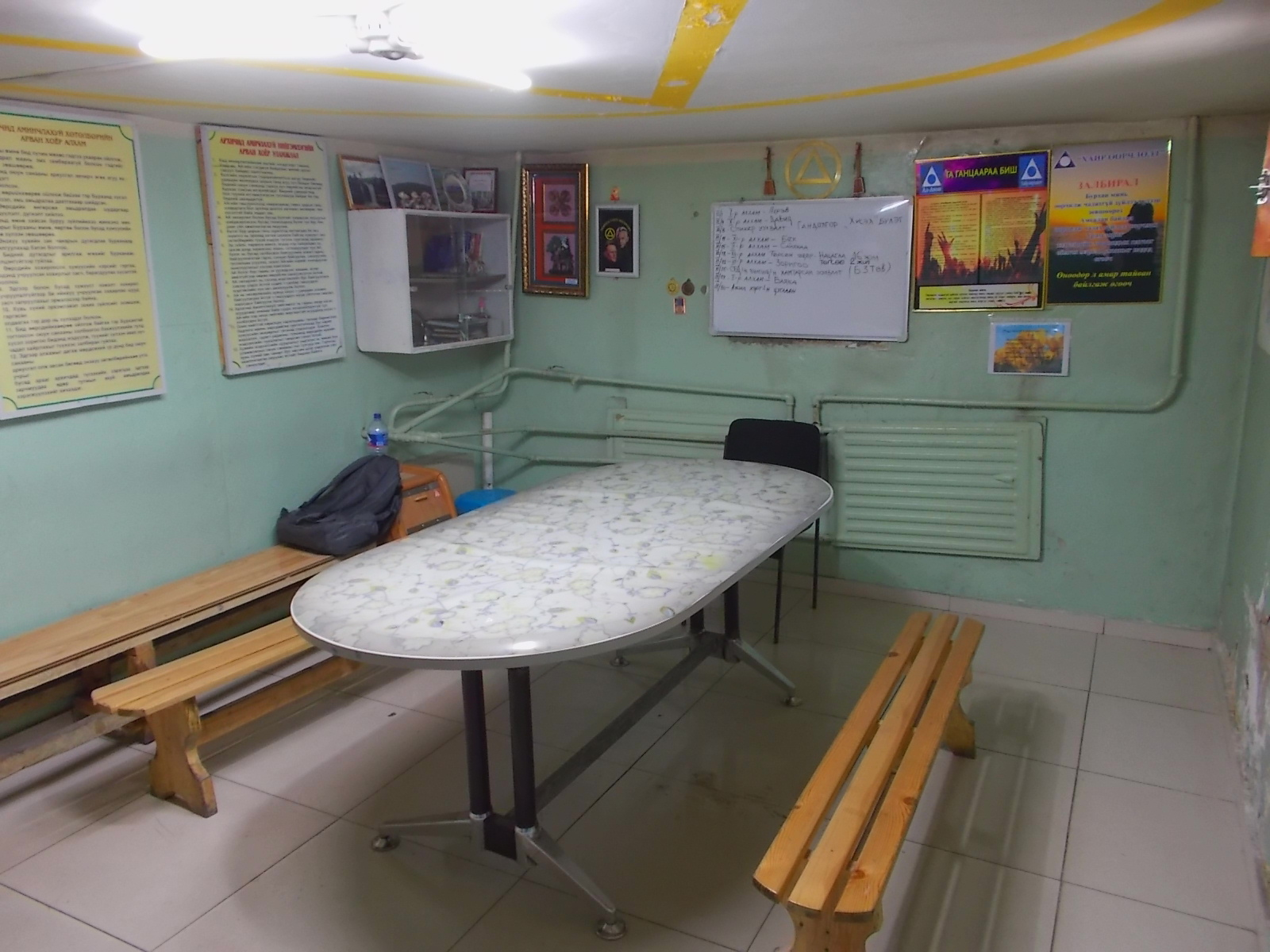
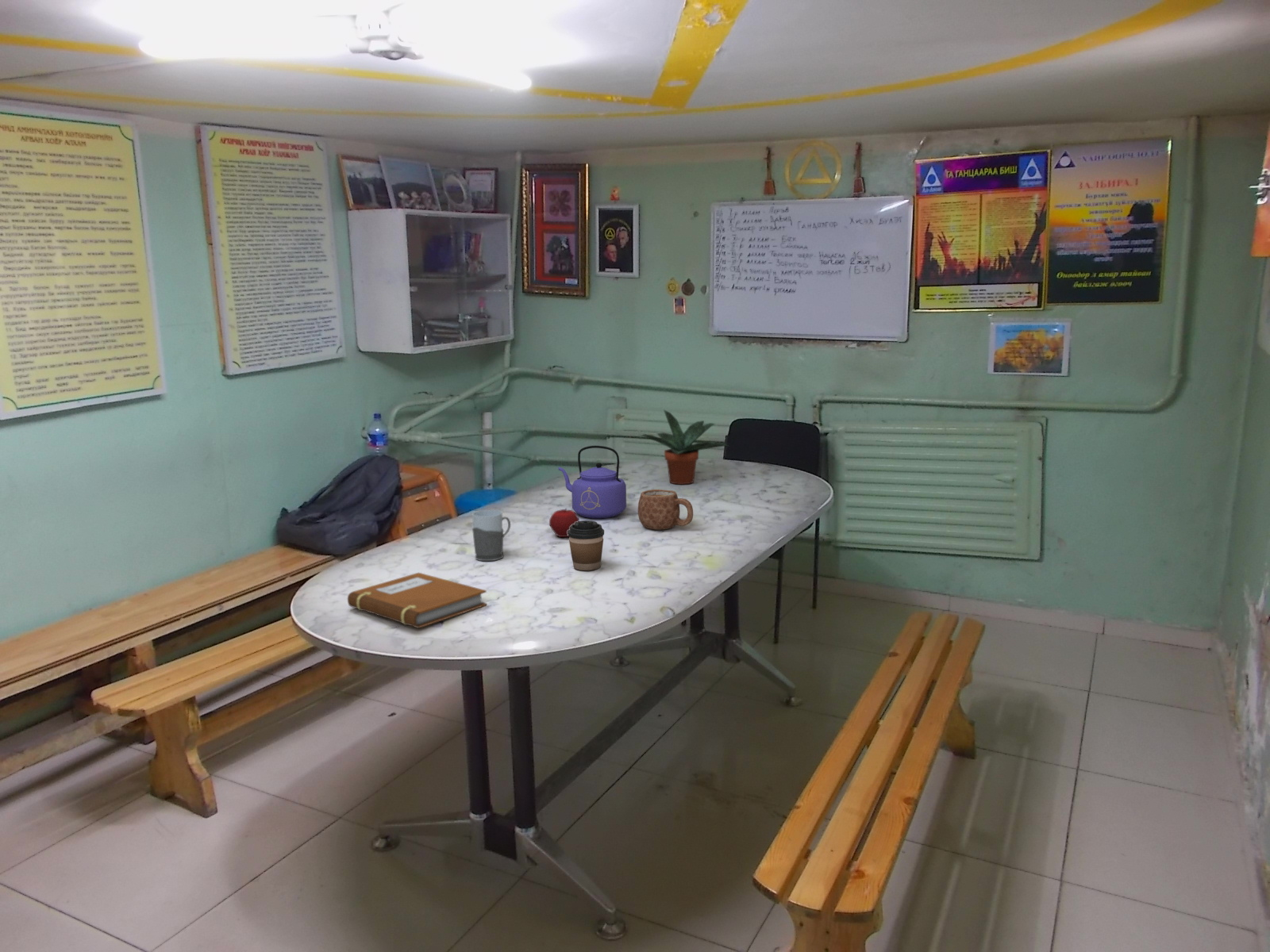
+ apple (564, 521)
+ mug (666, 510)
+ kettle (591, 479)
+ notebook (414, 598)
+ potted plant (682, 447)
+ coffee cup (586, 543)
+ mug (494, 533)
